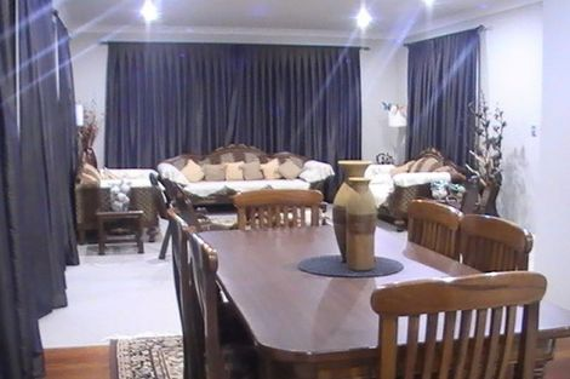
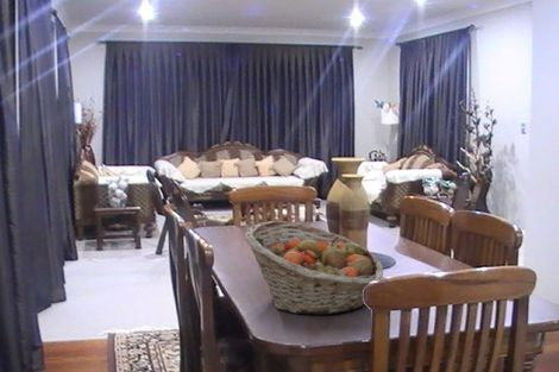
+ fruit basket (315, 263)
